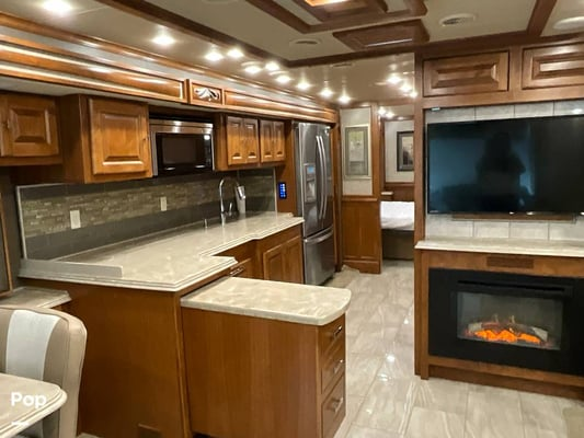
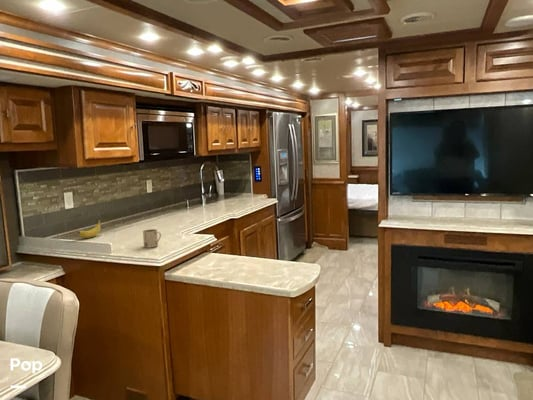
+ fruit (89, 230)
+ mug (152, 238)
